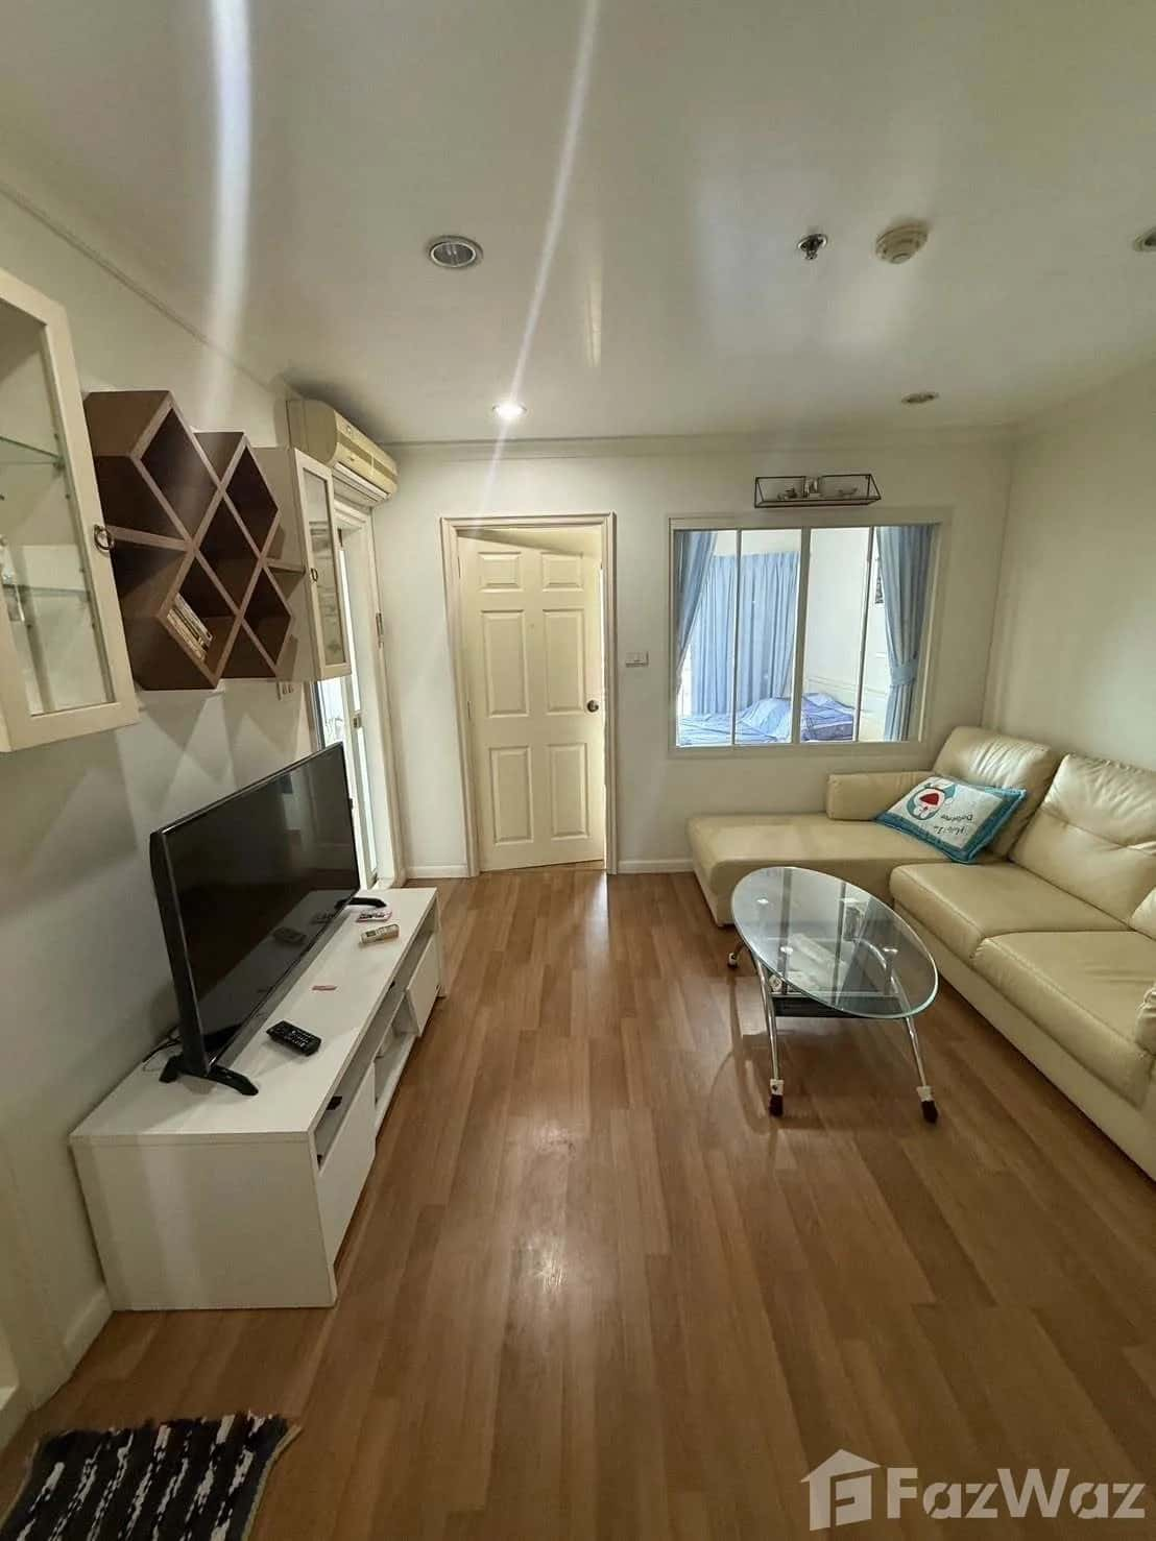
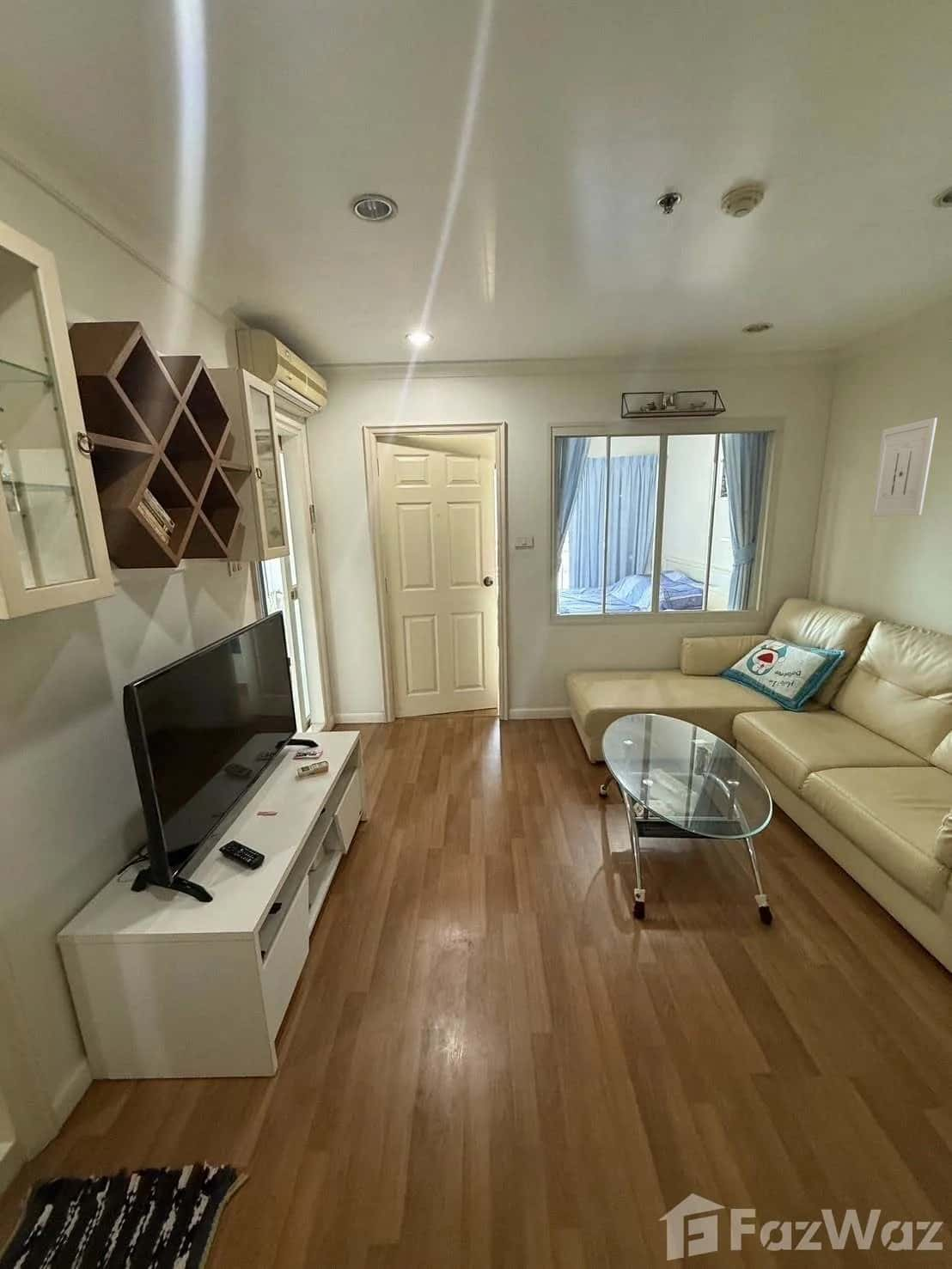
+ wall art (900, 471)
